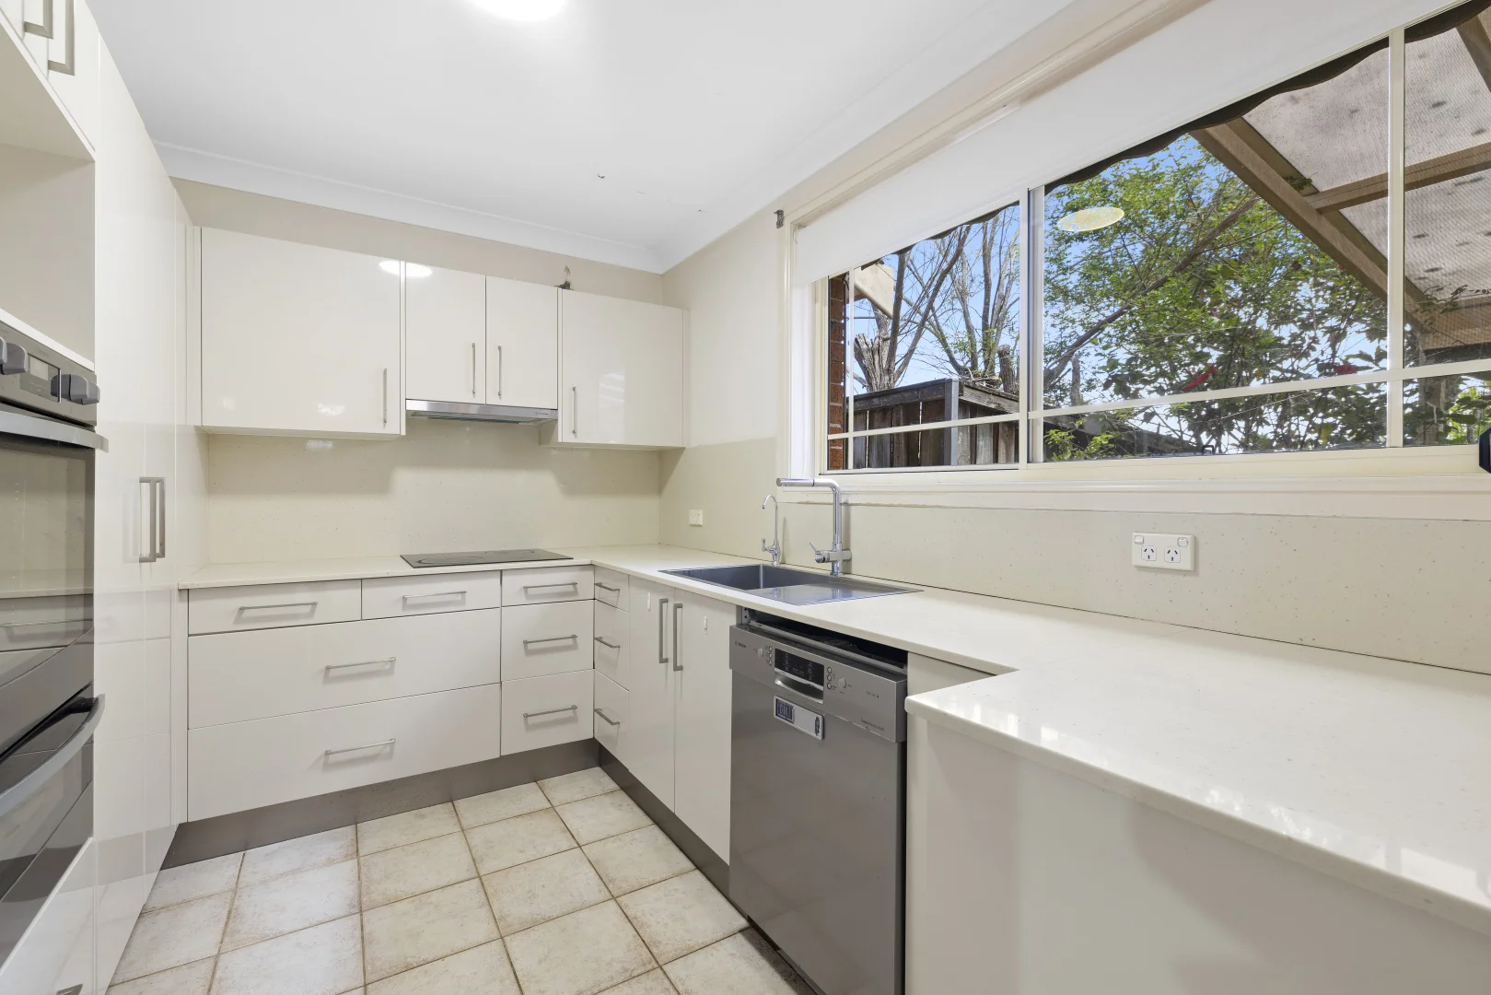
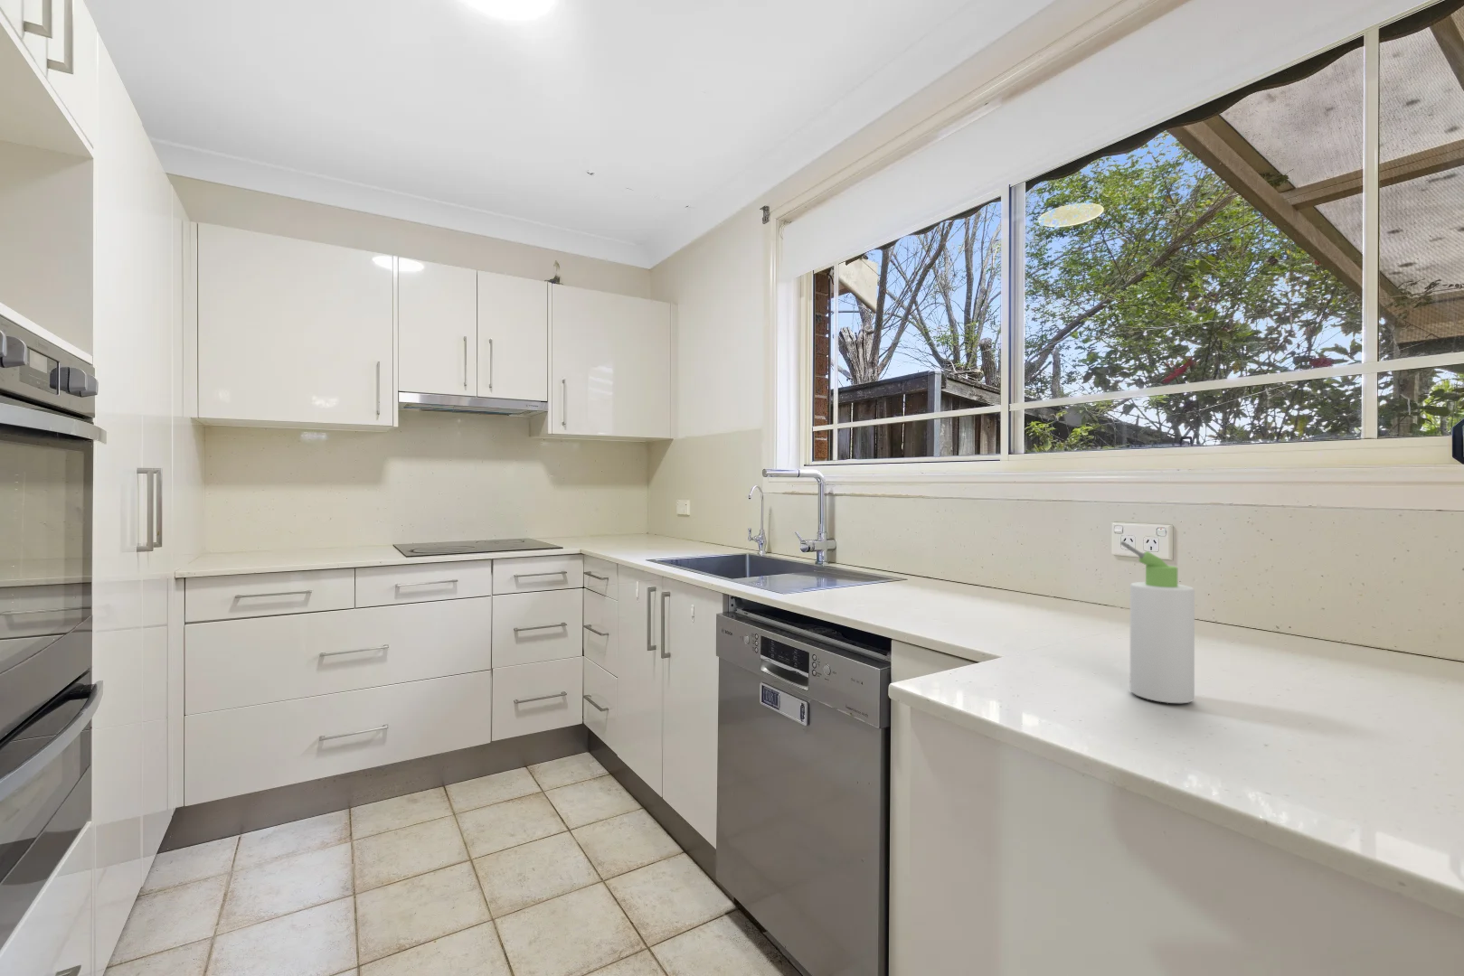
+ bottle (1156, 618)
